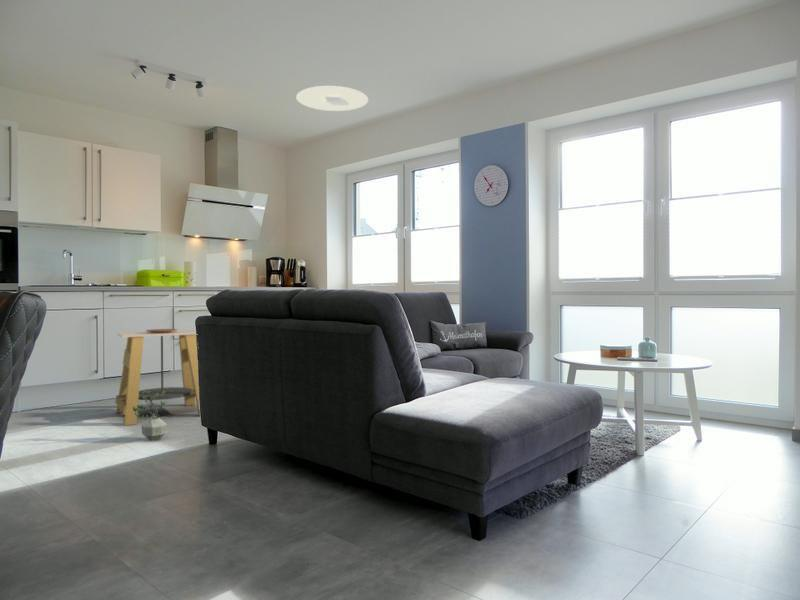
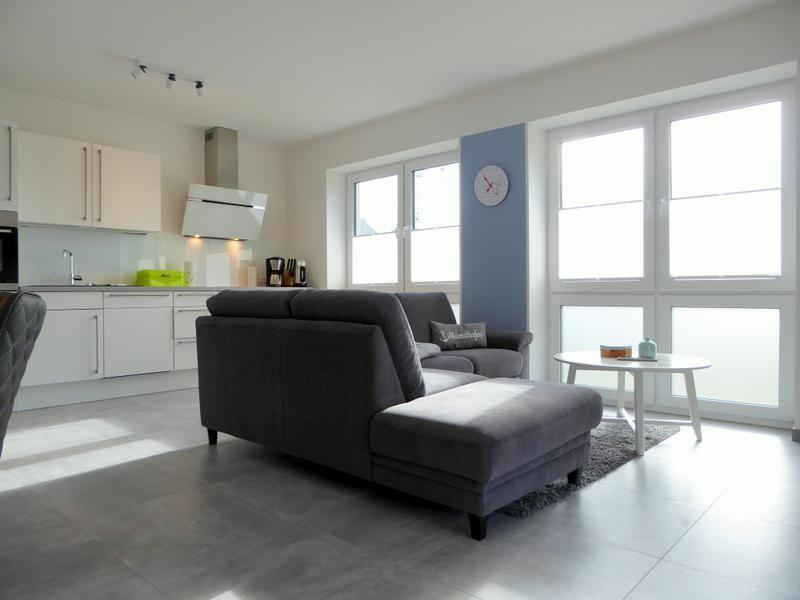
- side table (162, 371)
- ceiling light (332, 95)
- potted plant (150, 413)
